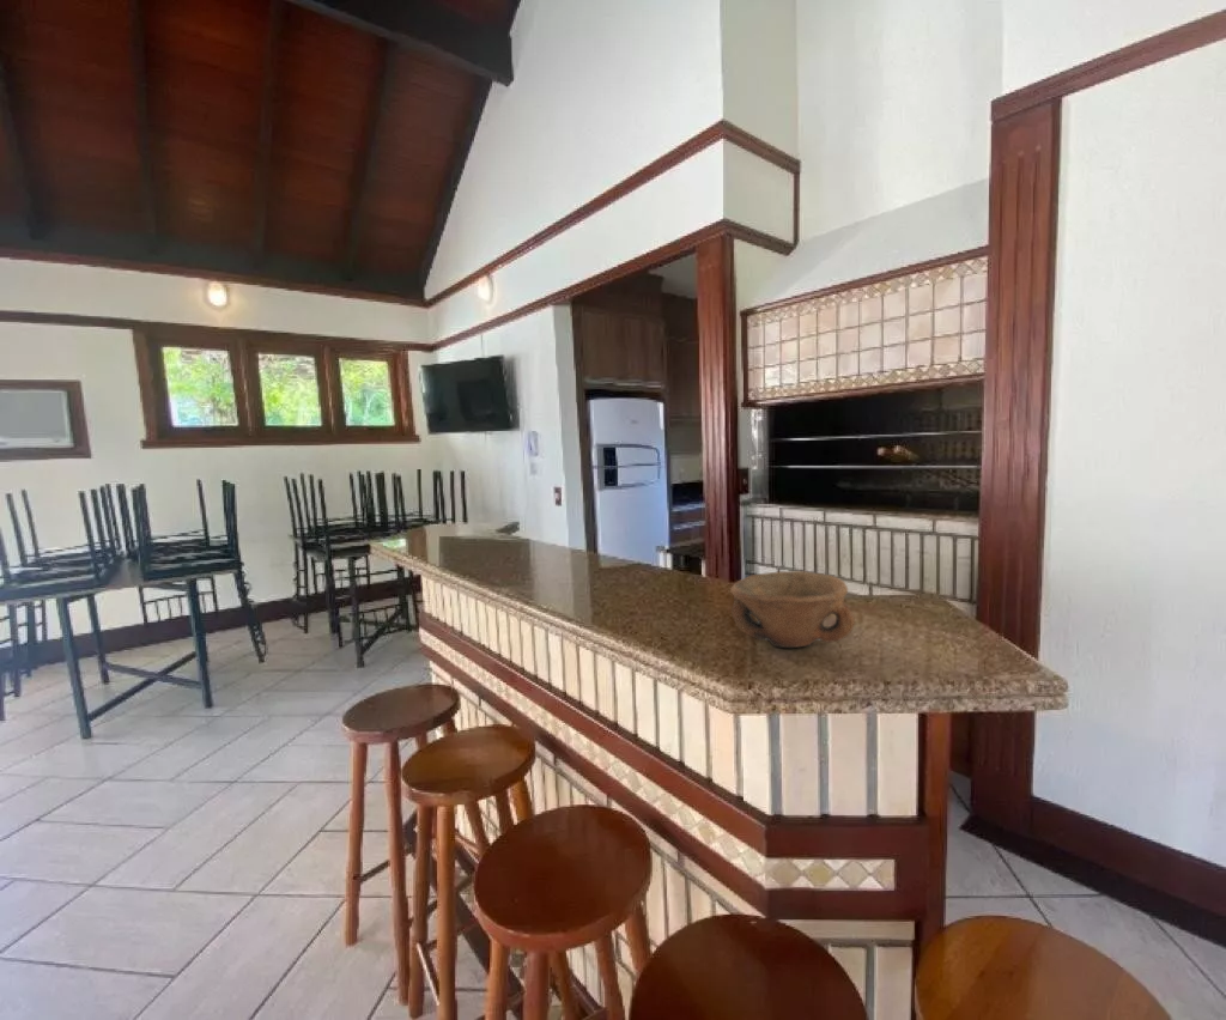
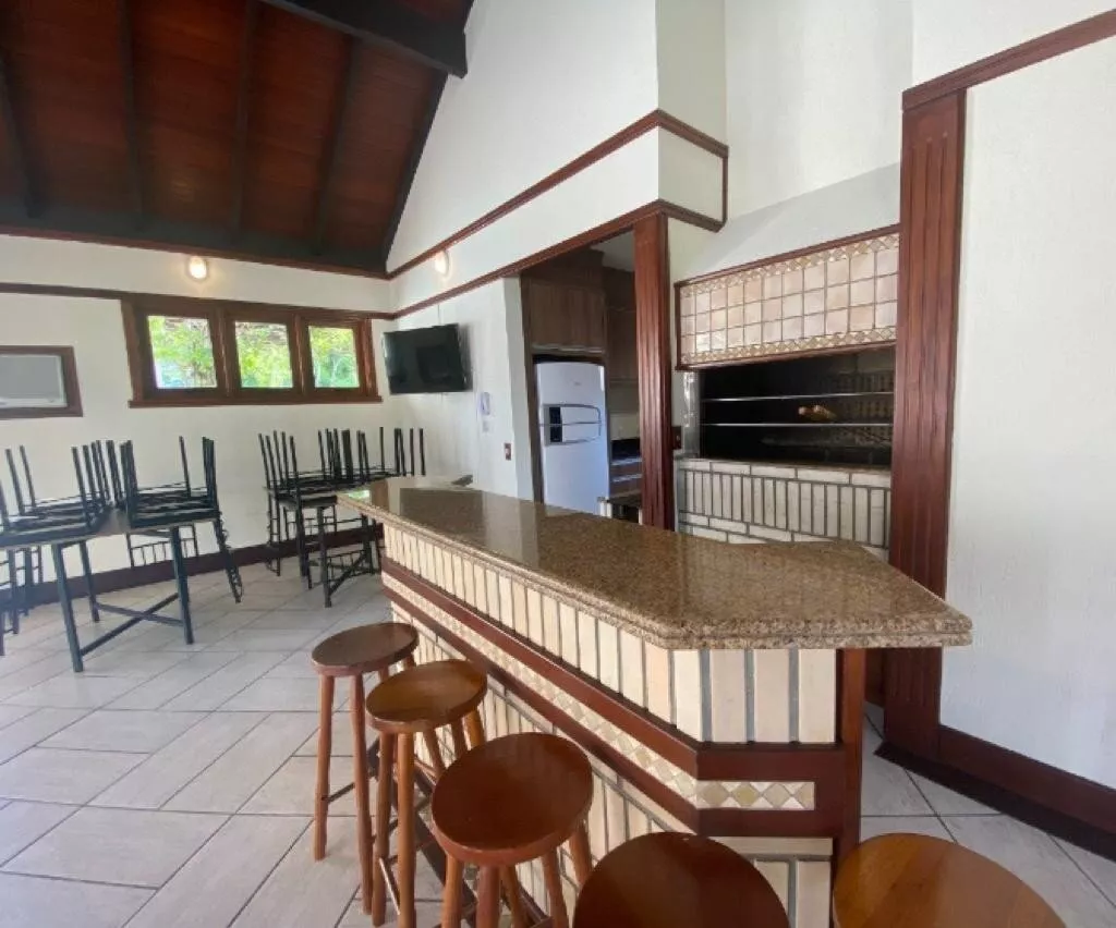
- bowl (791, 613)
